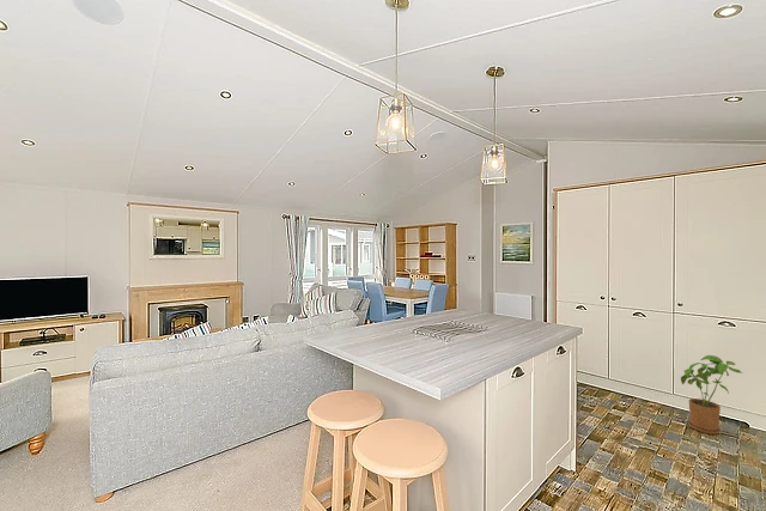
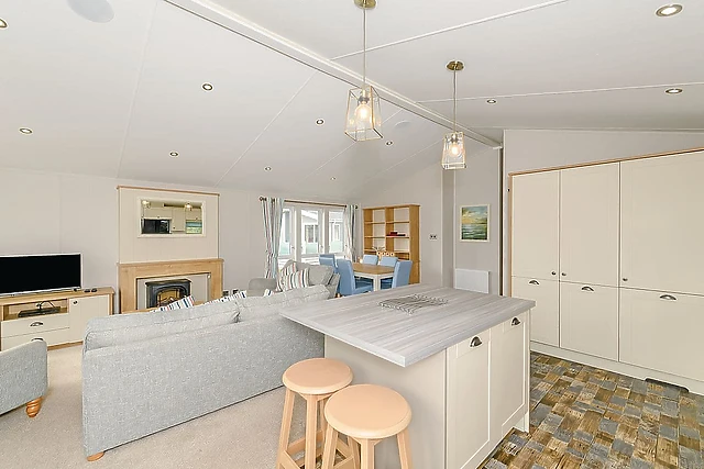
- house plant (701, 391)
